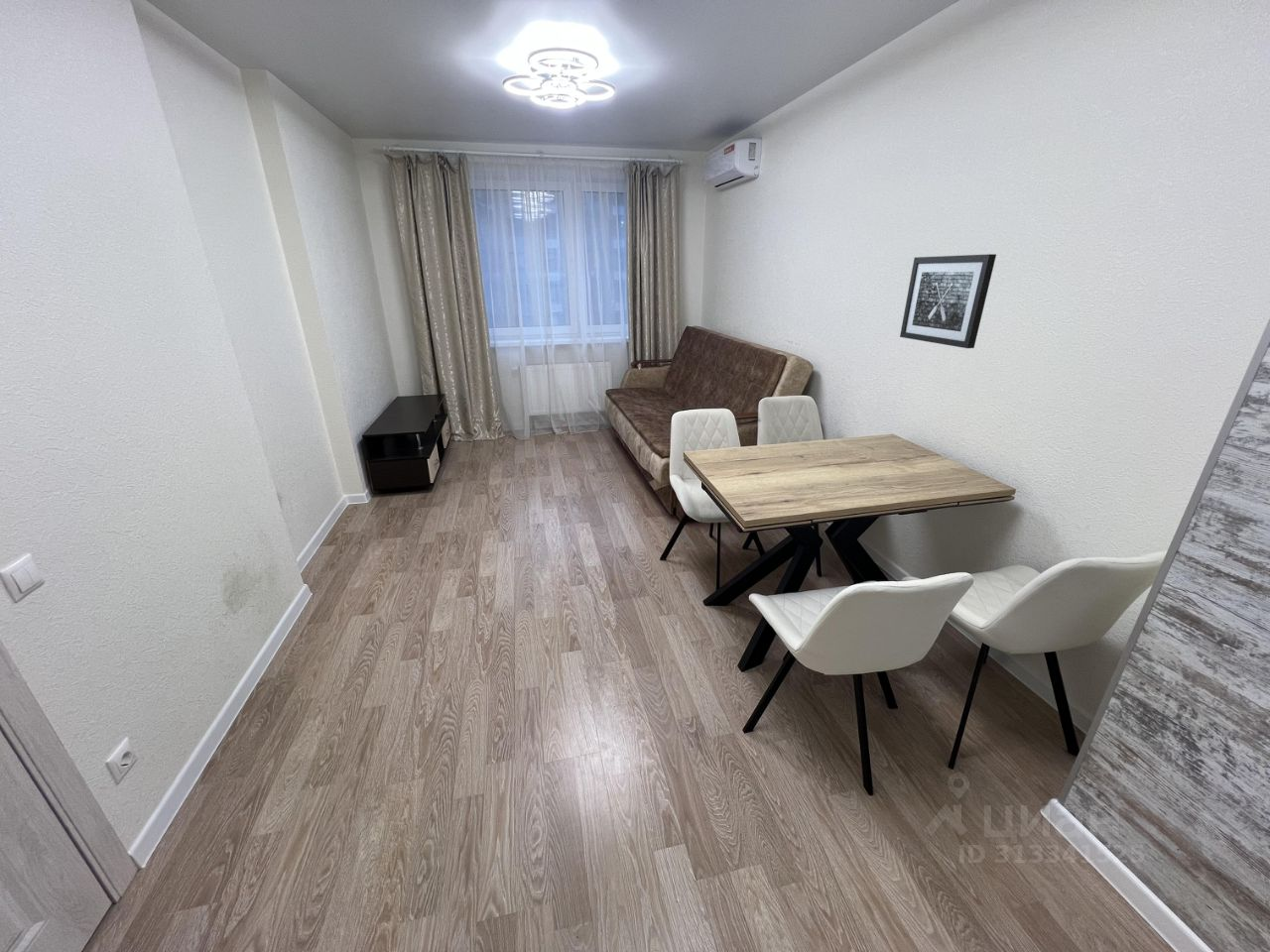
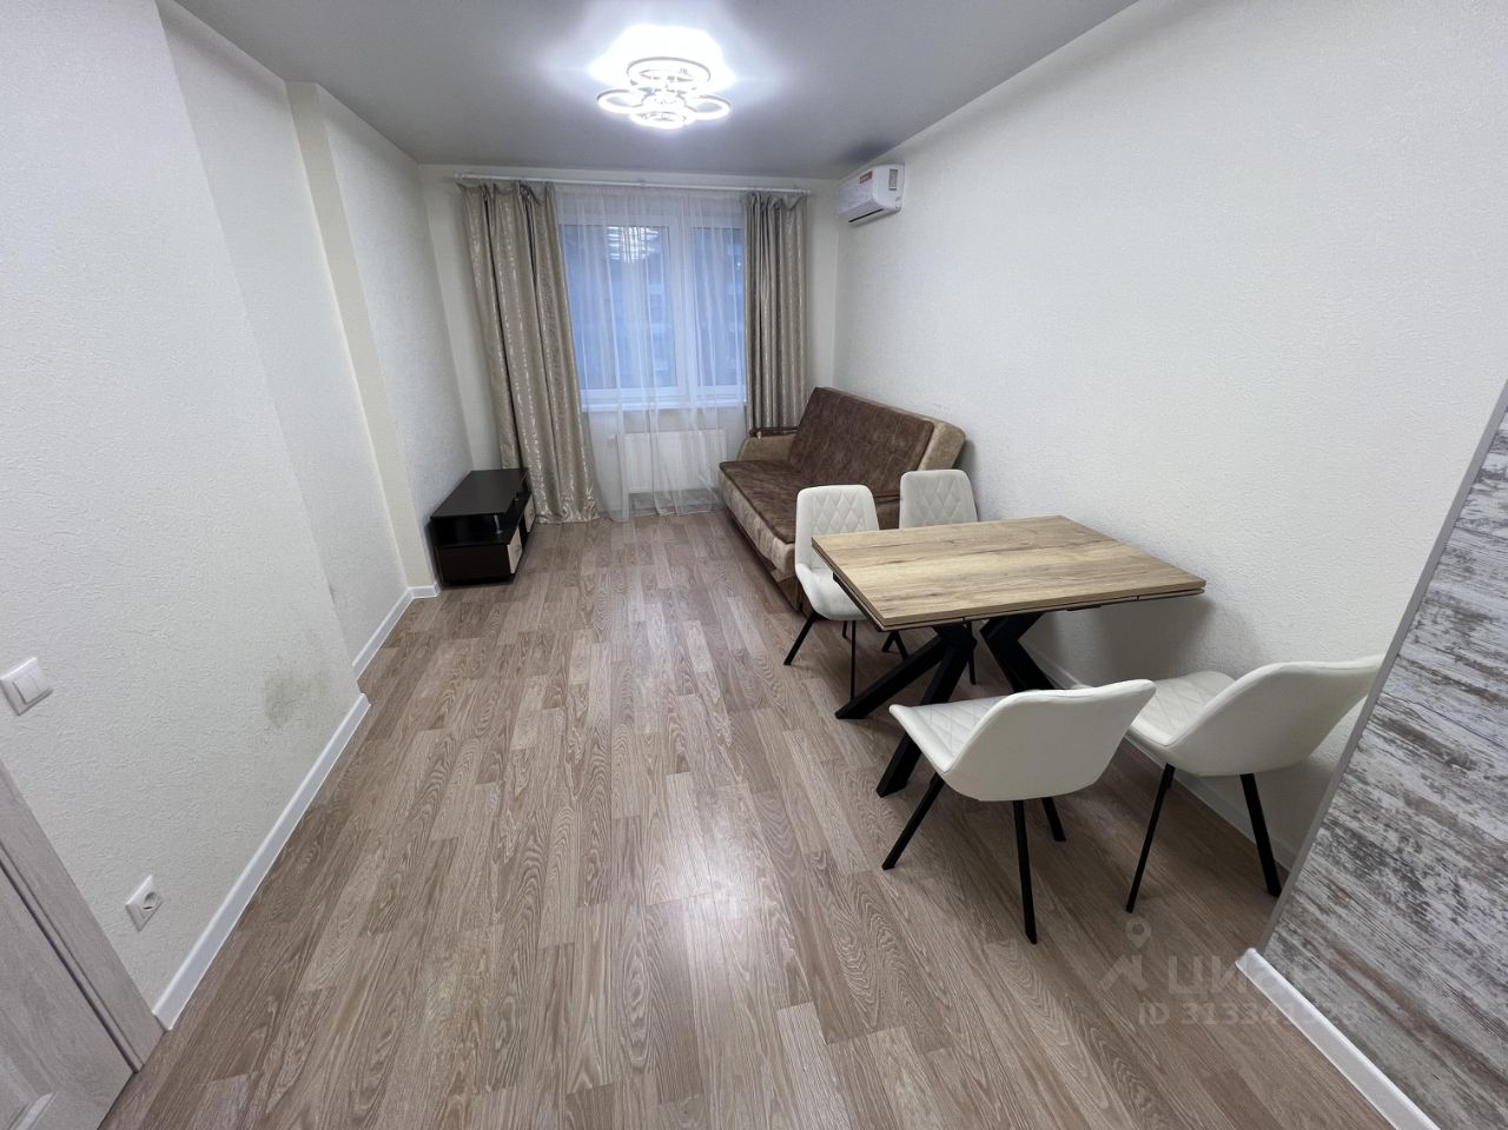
- wall art (943, 299)
